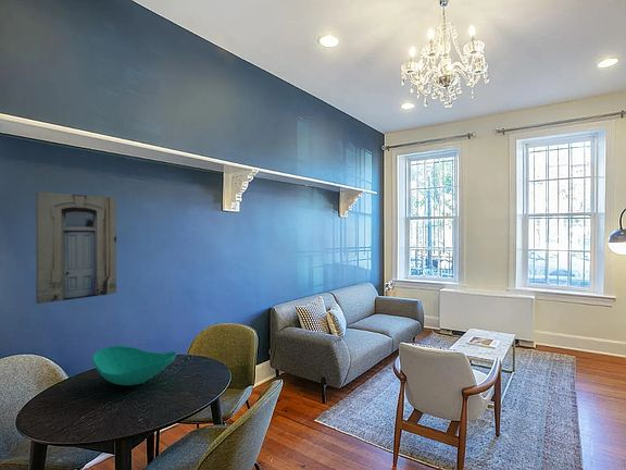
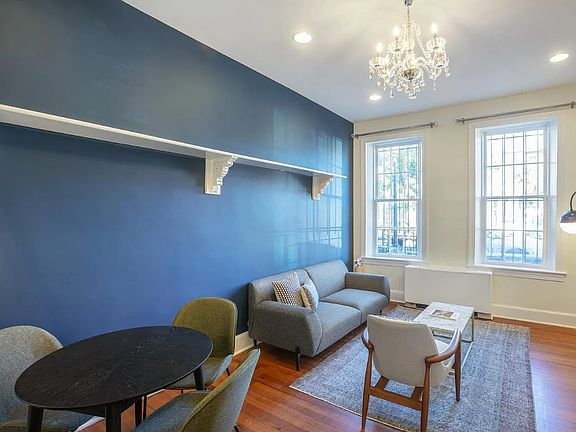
- table top decor (135, 367)
- wall art (78, 246)
